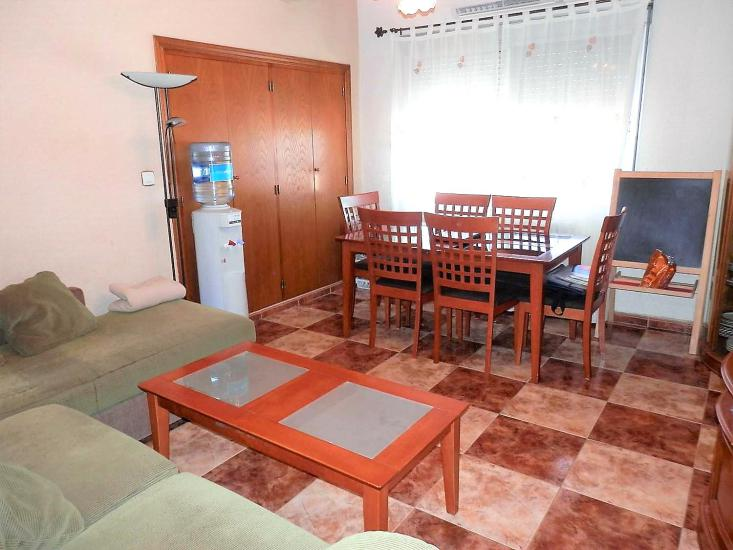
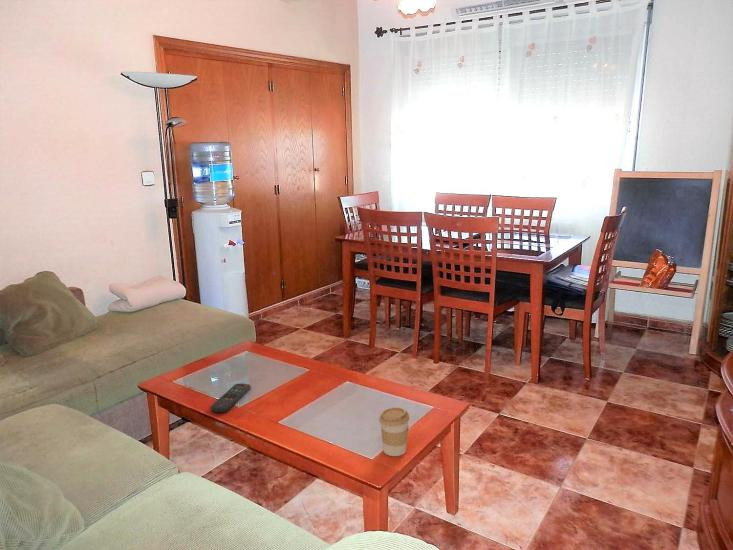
+ remote control (231, 396)
+ coffee cup (394, 431)
